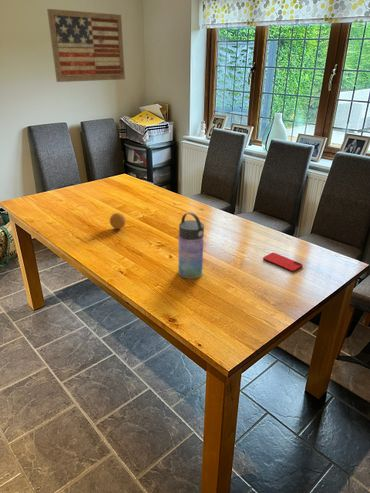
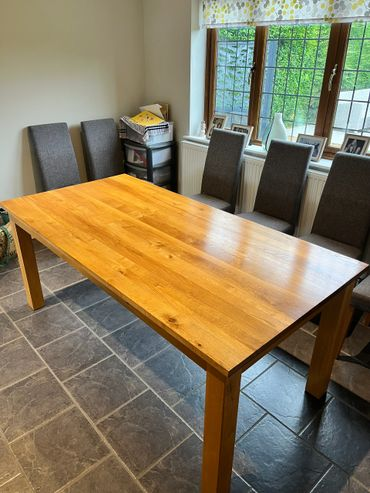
- smartphone (282, 261)
- water bottle (190, 243)
- wall art (89, 47)
- fruit (117, 220)
